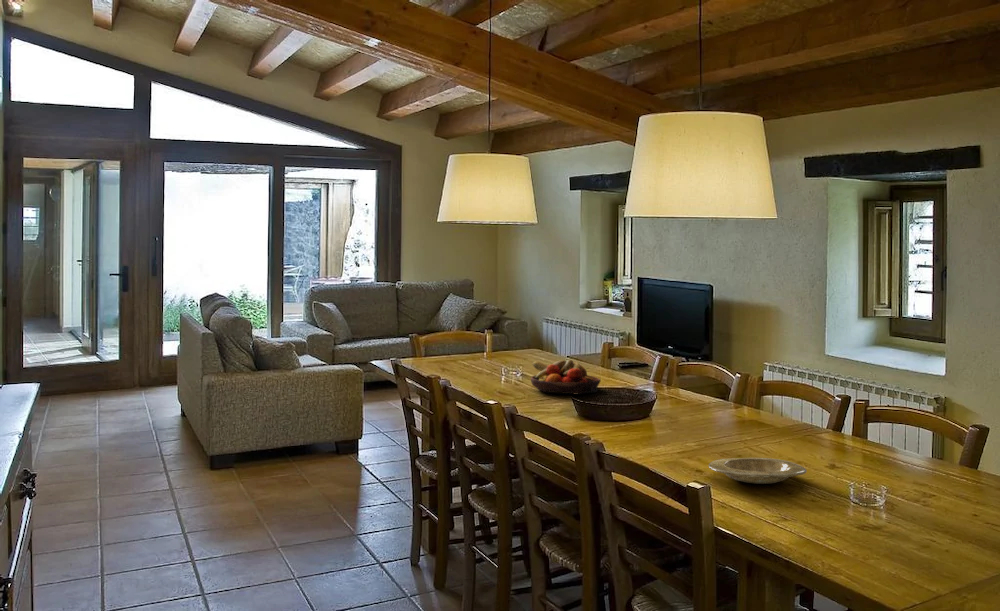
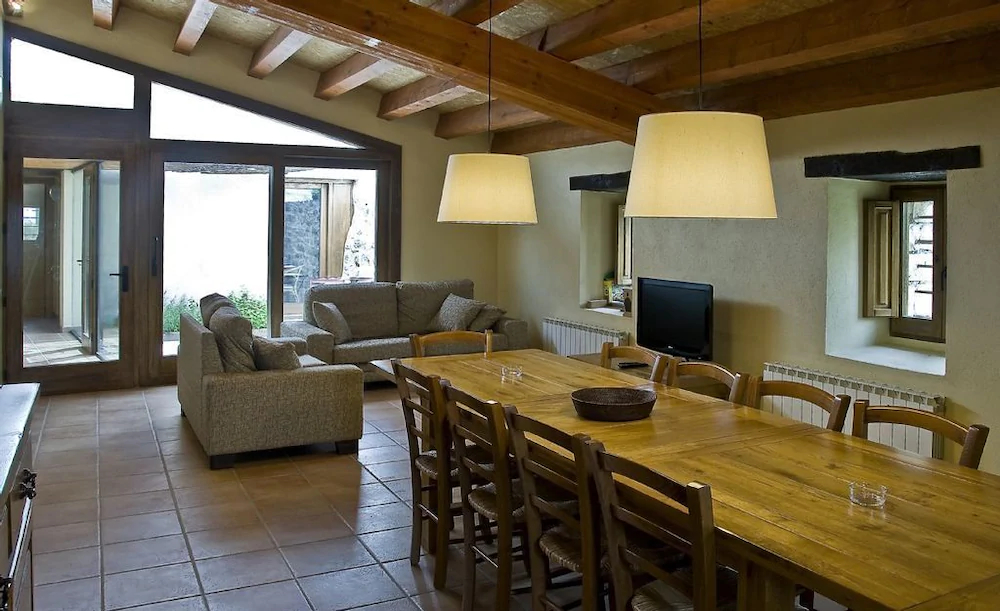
- fruit bowl (564, 375)
- plate (756, 472)
